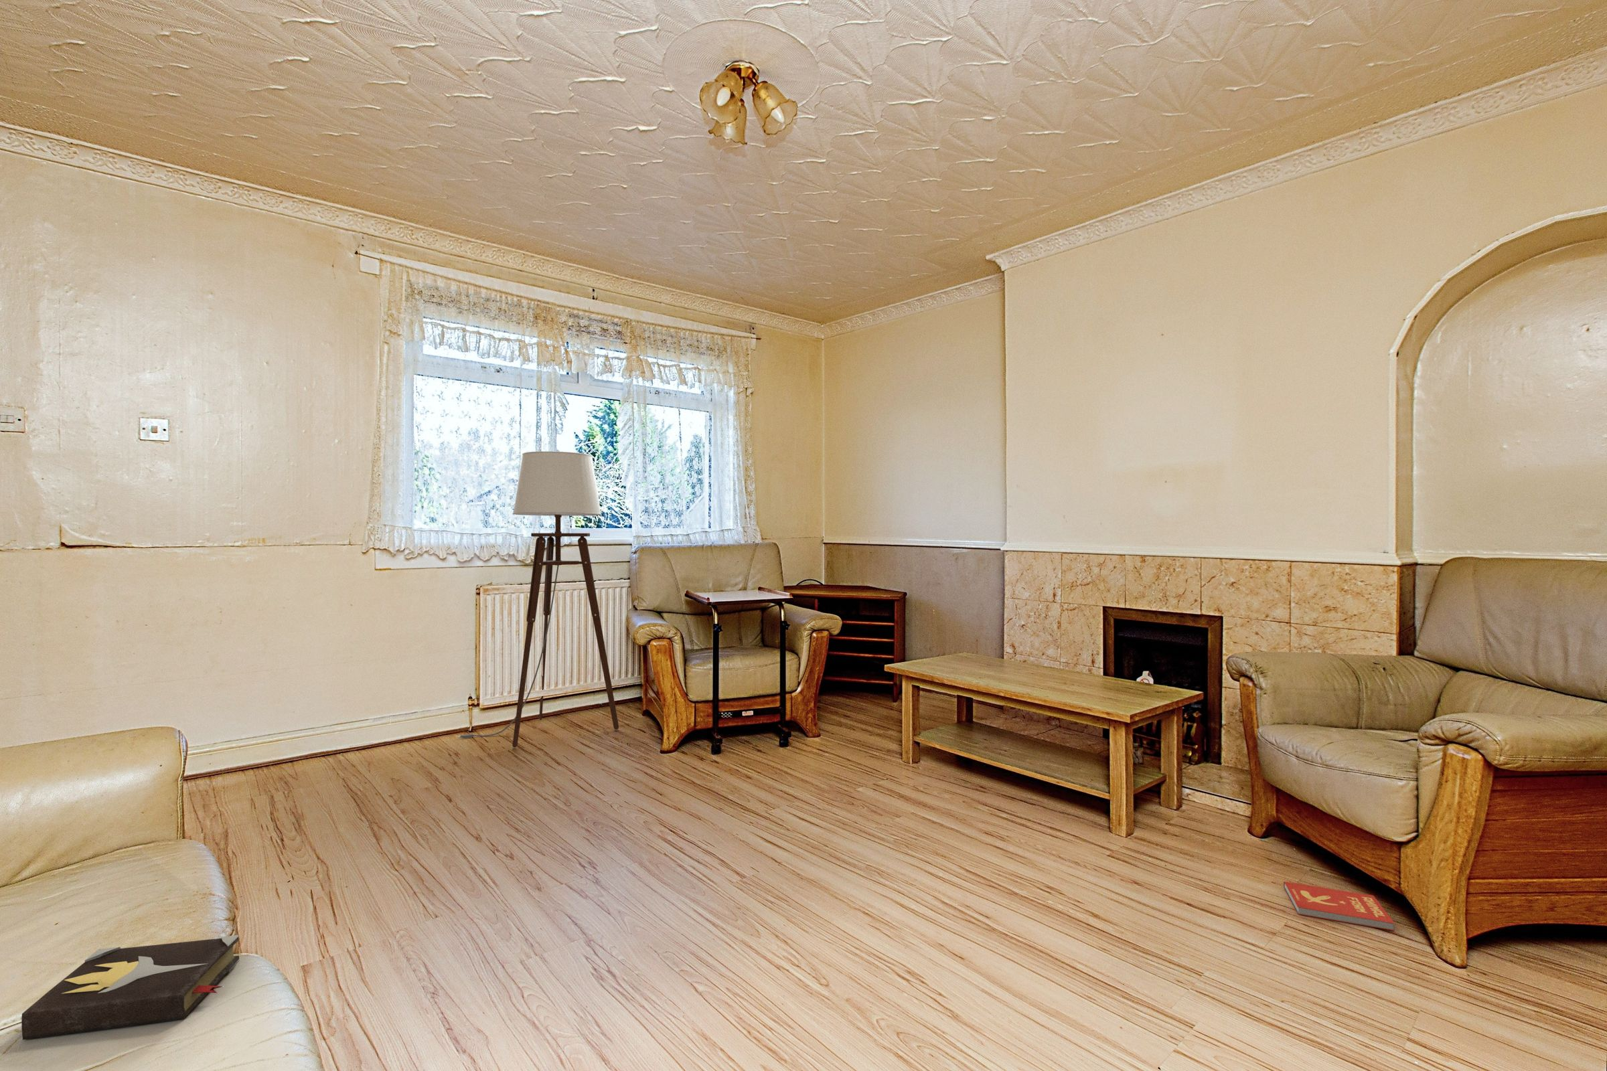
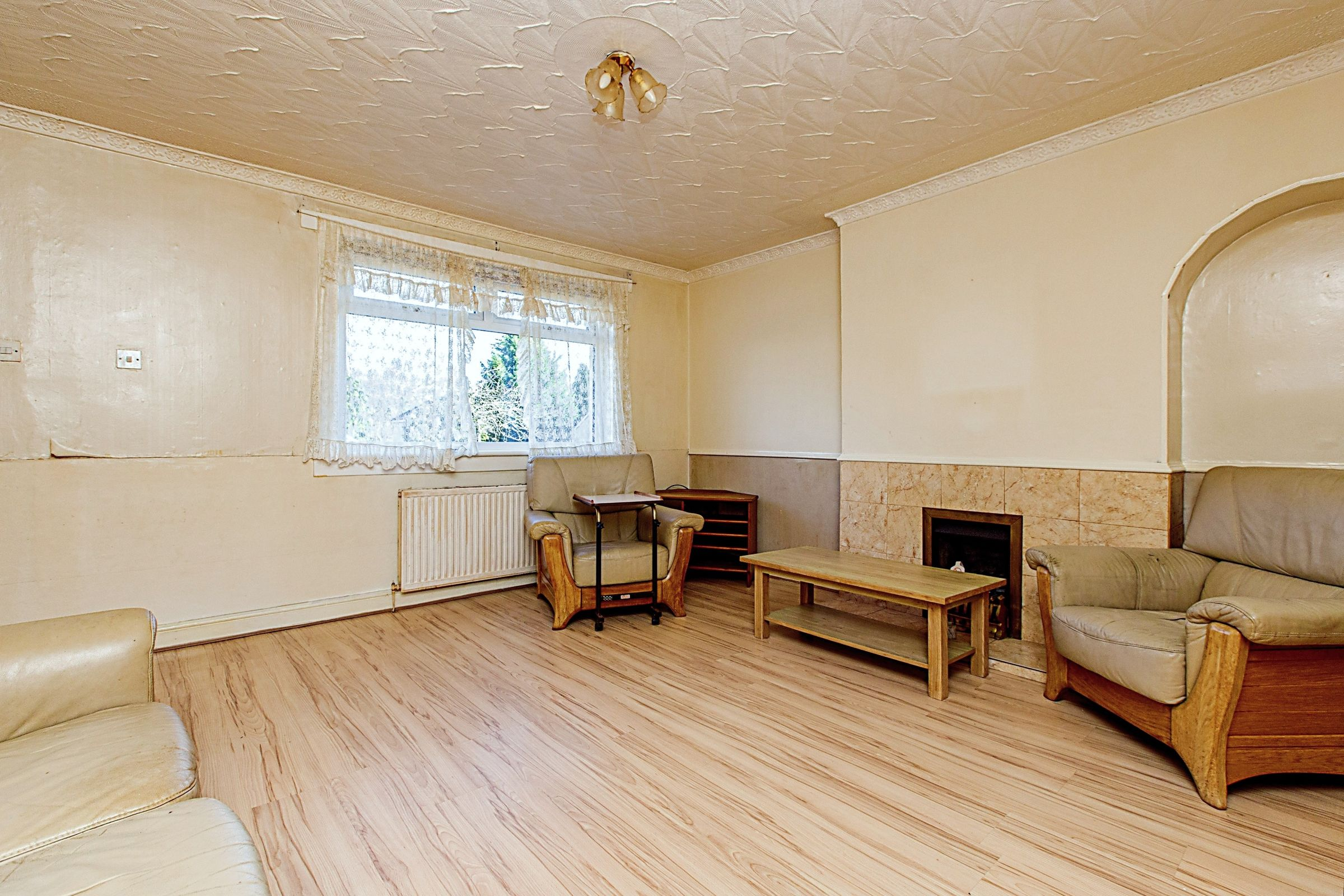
- hardback book (139, 981)
- floor lamp (538, 594)
- book (1336, 904)
